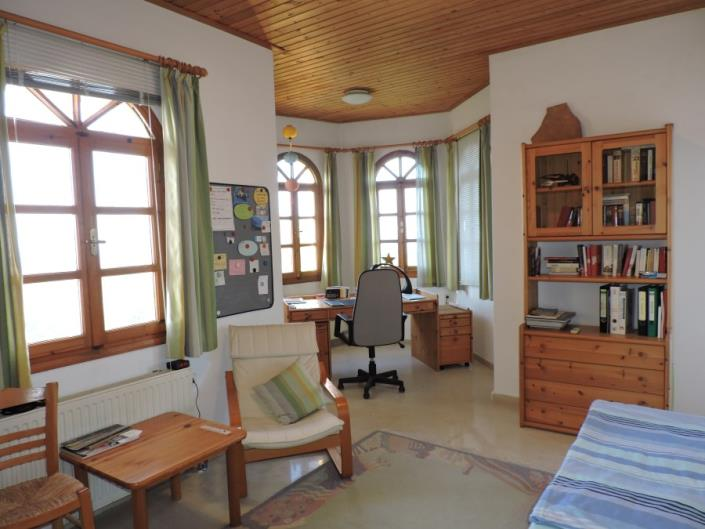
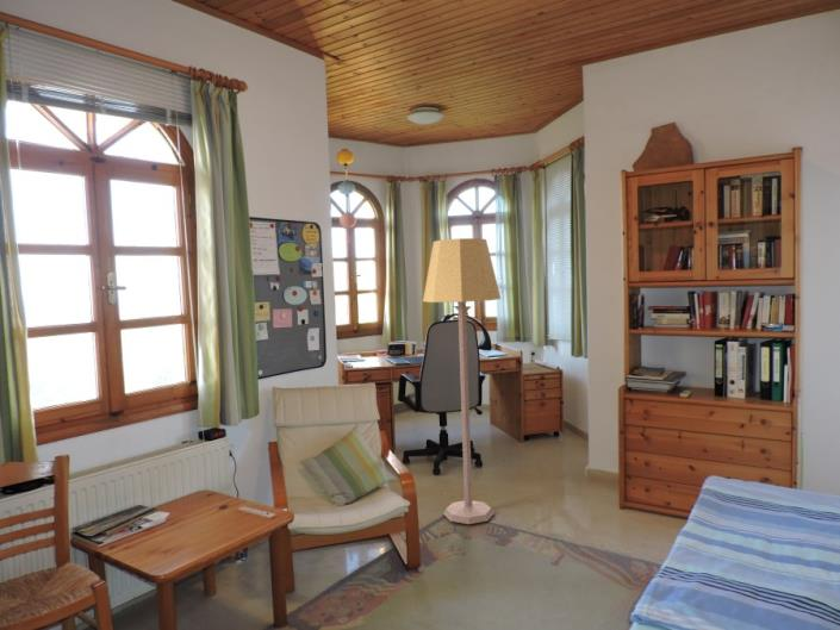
+ lamp (463, 379)
